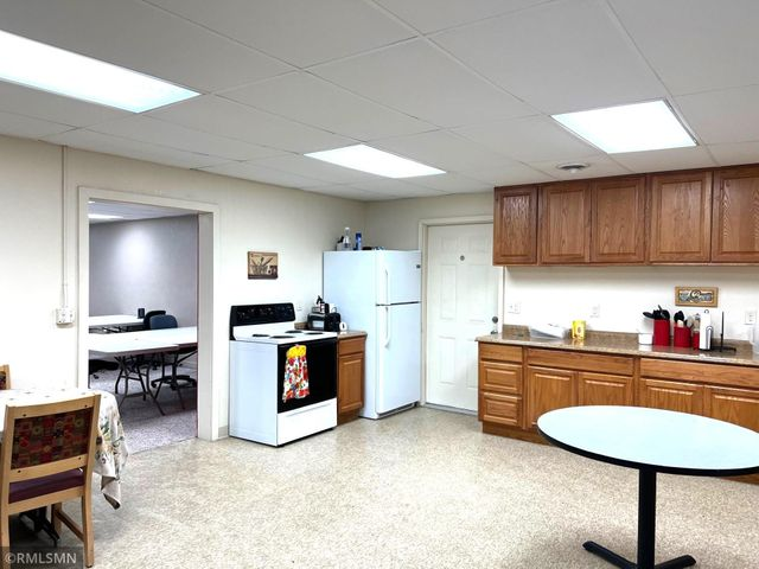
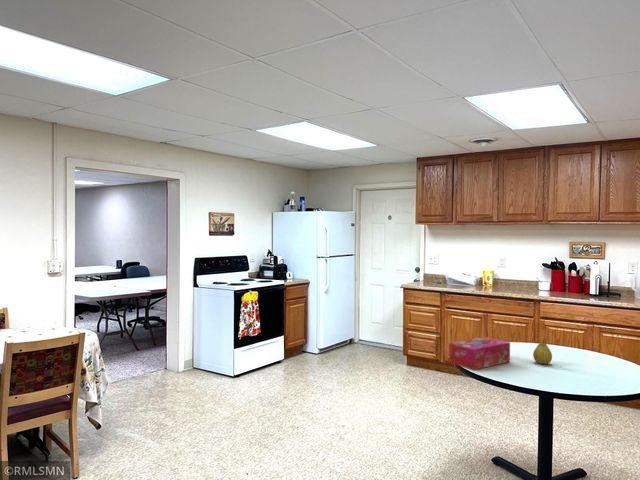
+ tissue box (479, 352)
+ fruit (542, 351)
